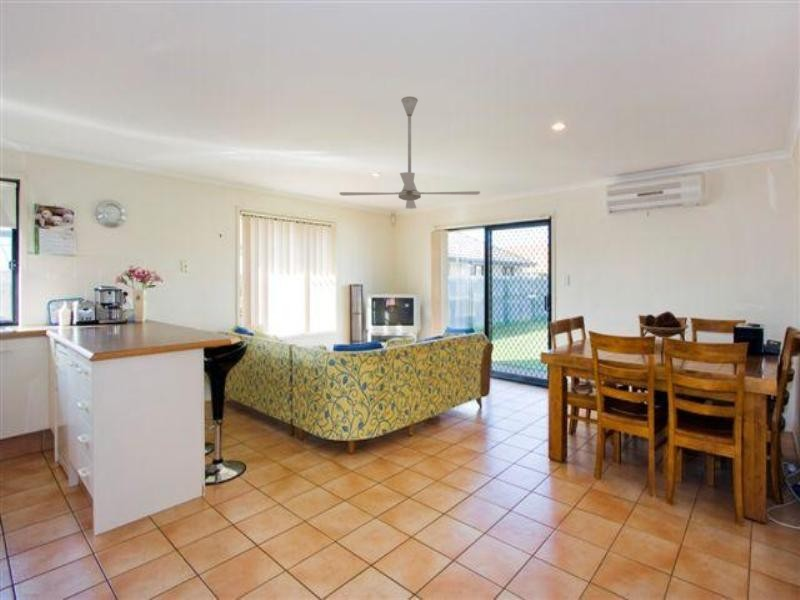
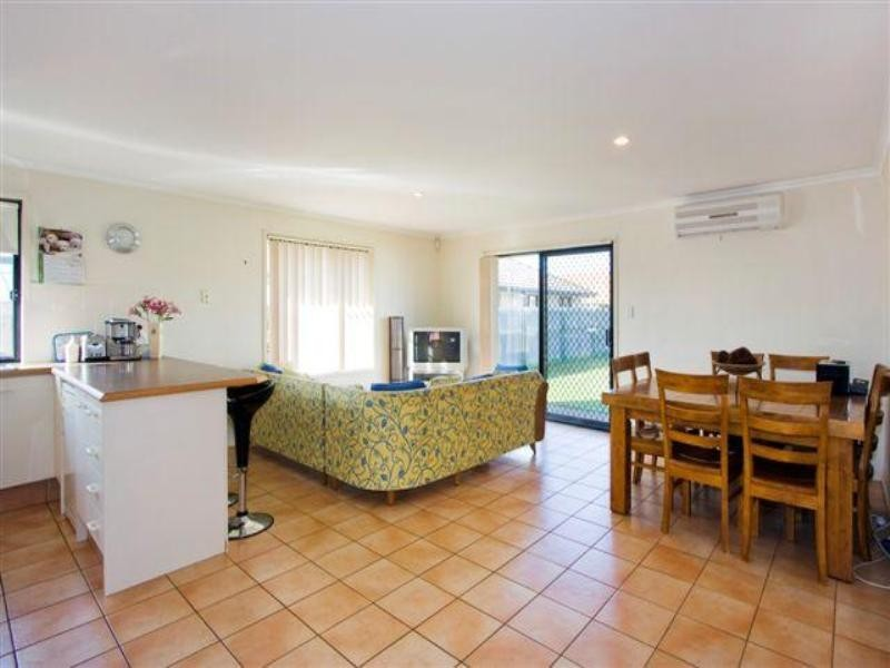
- ceiling fan (409, 149)
